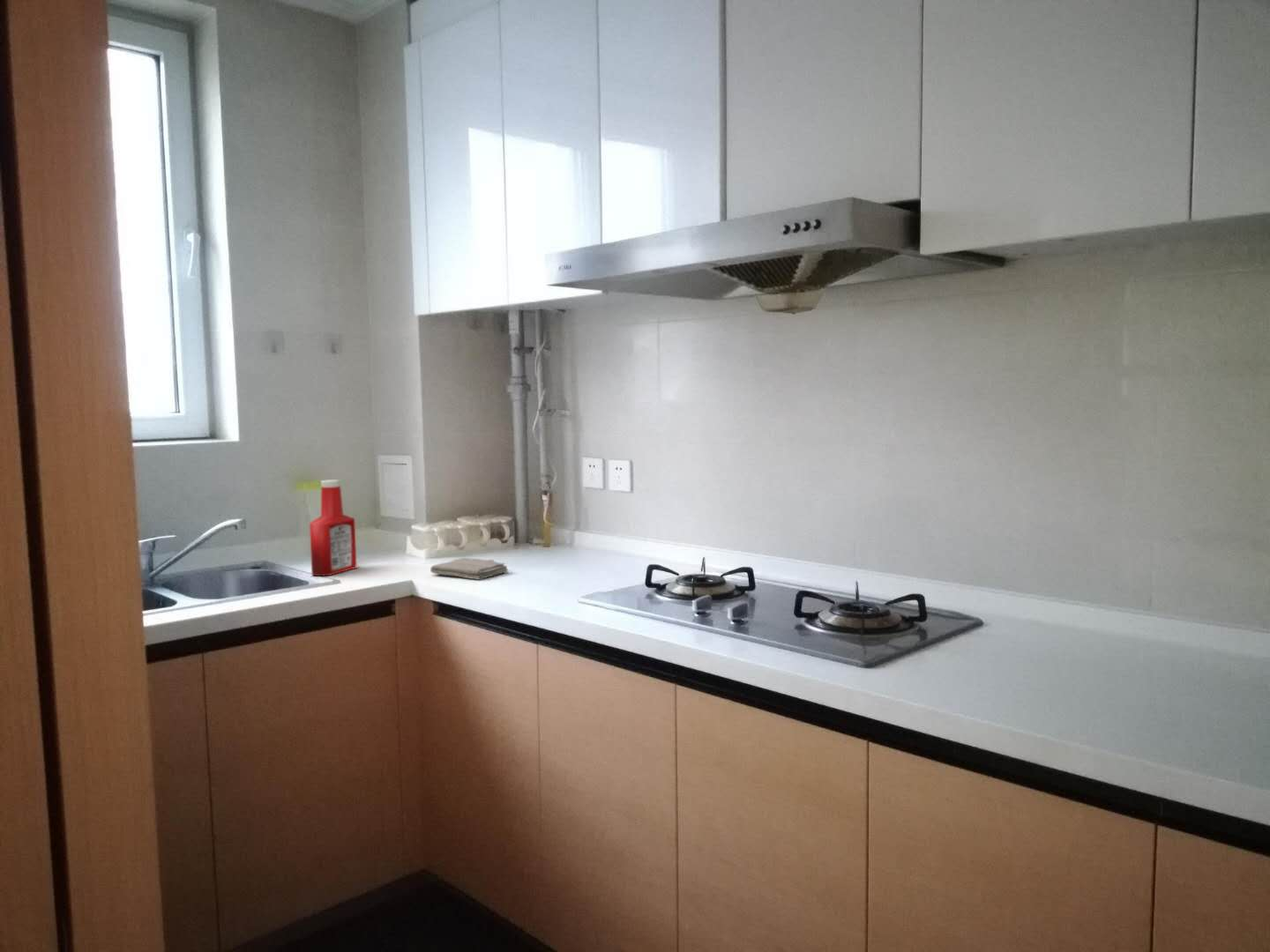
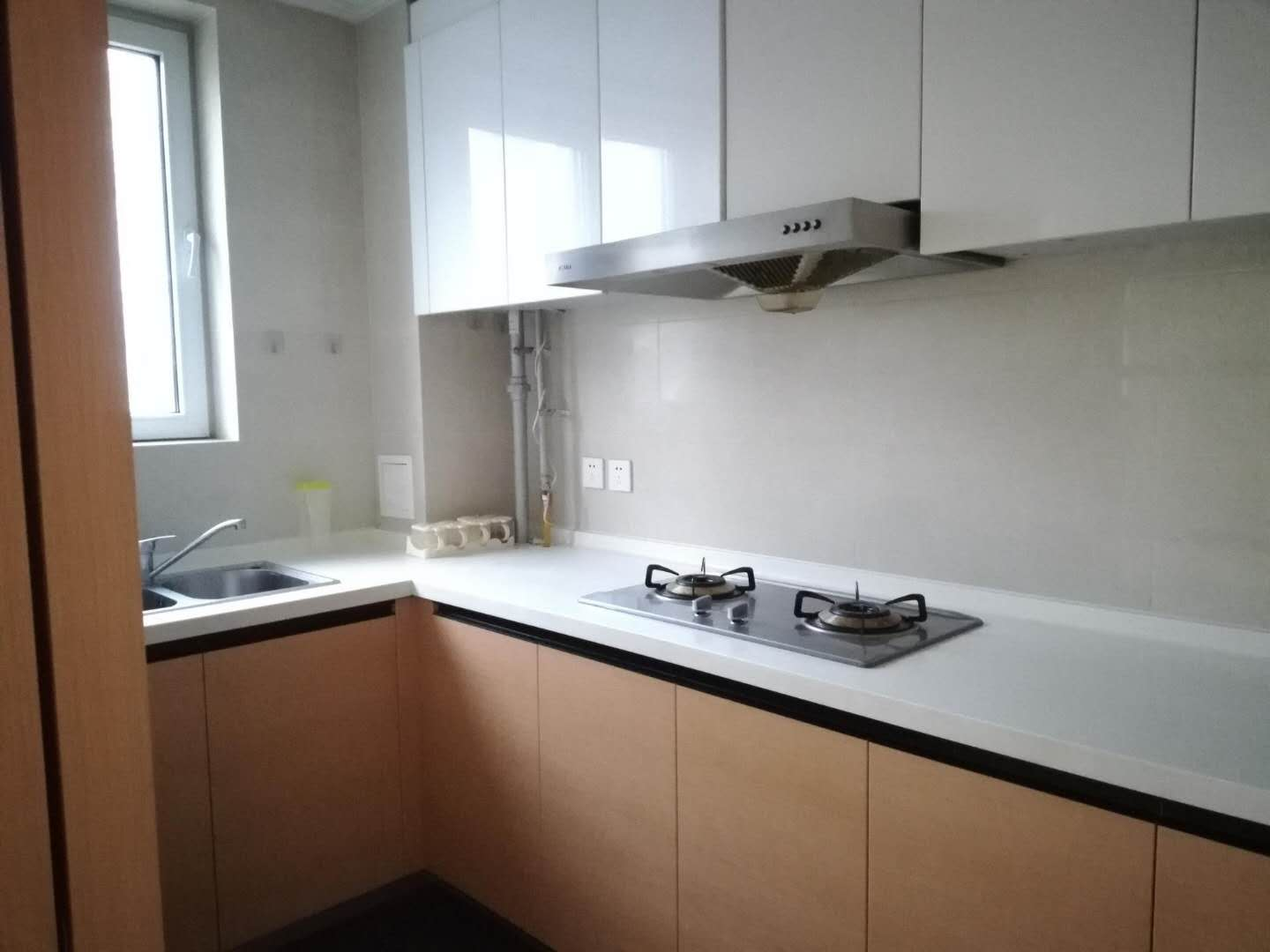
- soap bottle (332, 525)
- washcloth (469, 568)
